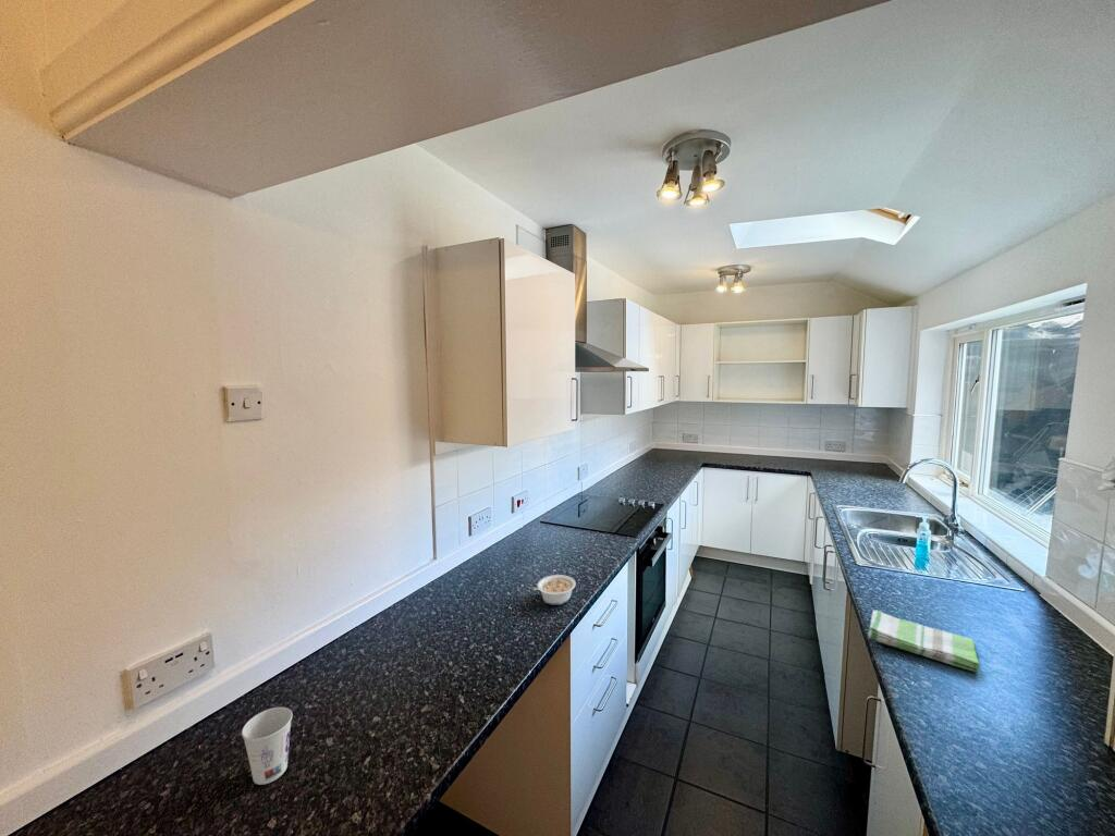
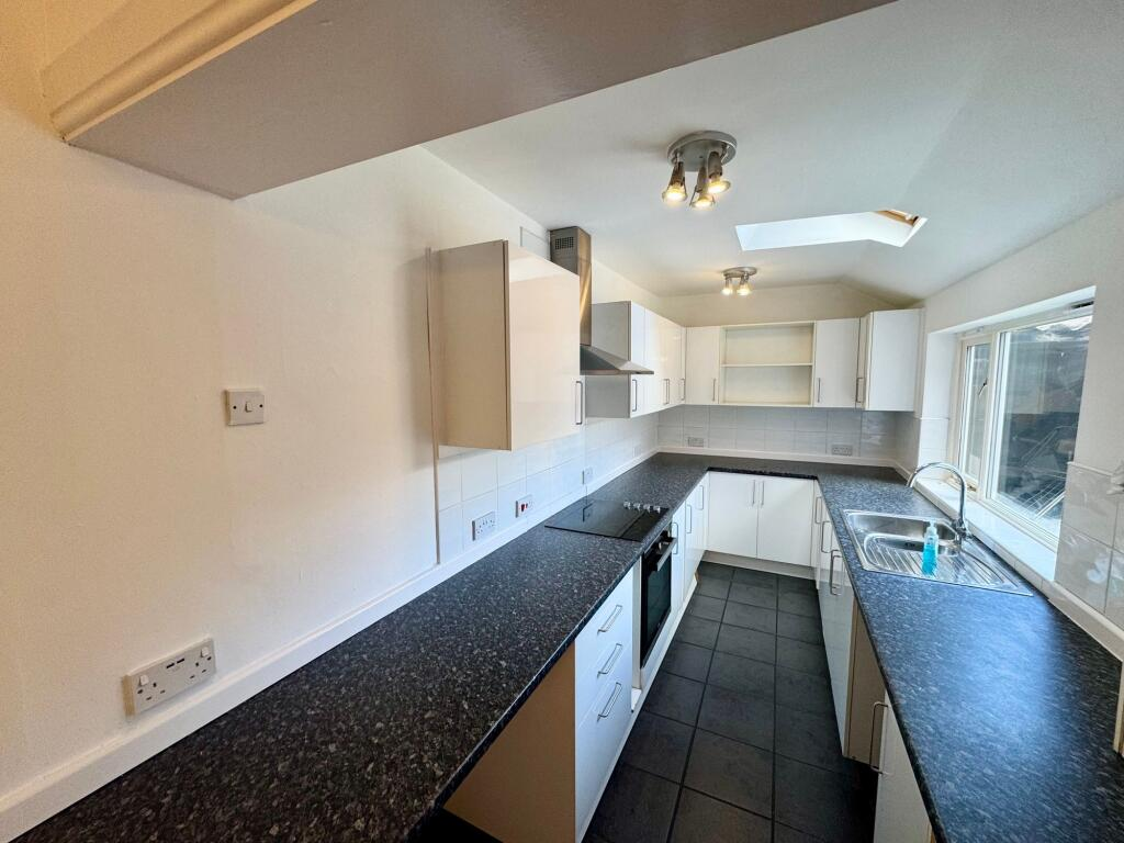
- dish towel (919, 636)
- legume (555, 590)
- cup (269, 747)
